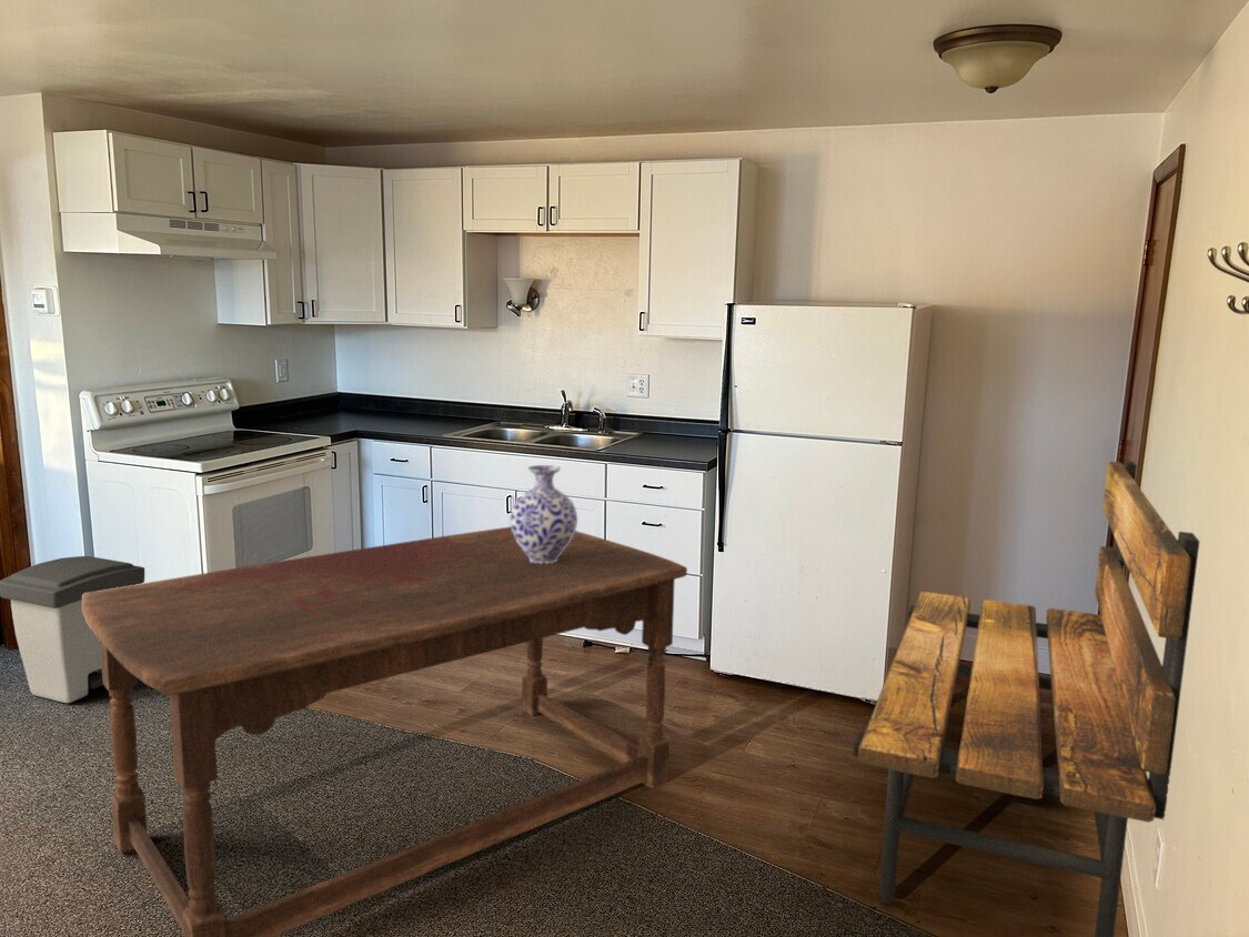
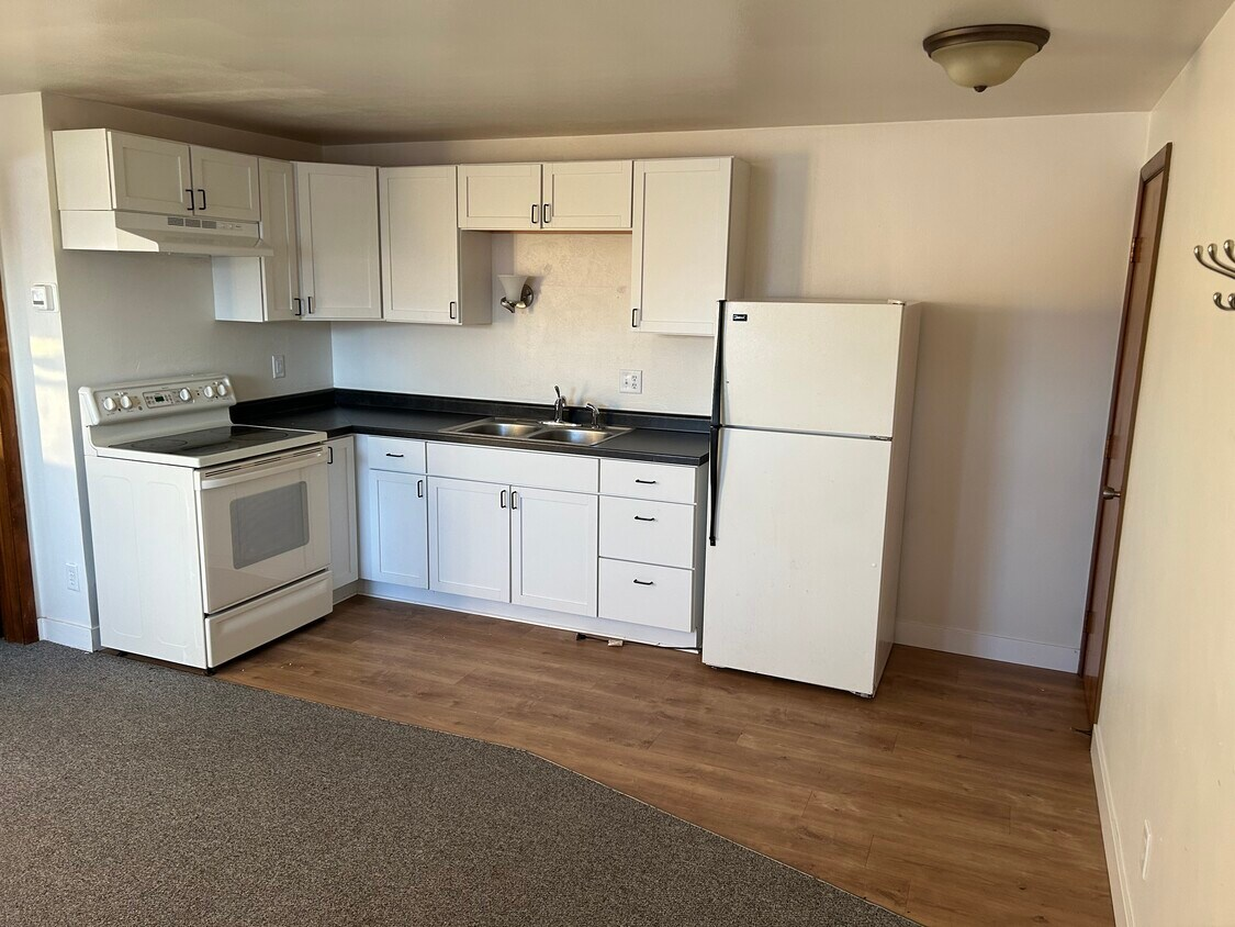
- dining table (404, 673)
- vase (543, 513)
- bench (1008, 649)
- trash can (75, 626)
